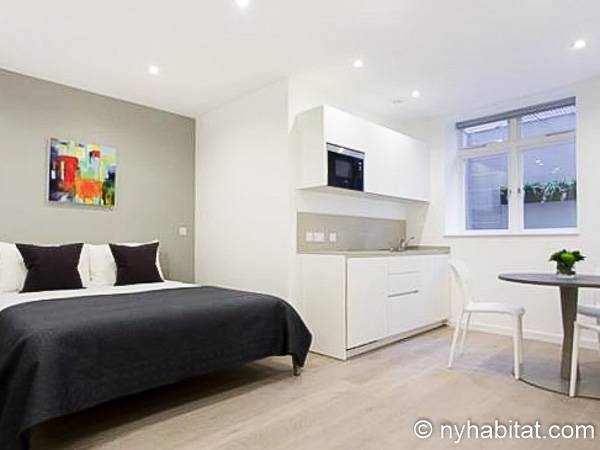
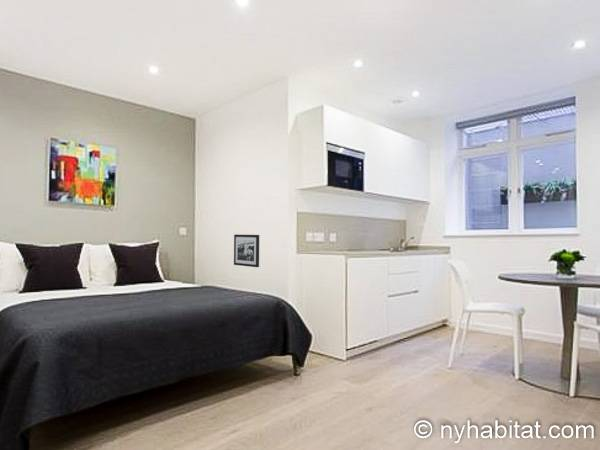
+ picture frame (246, 250)
